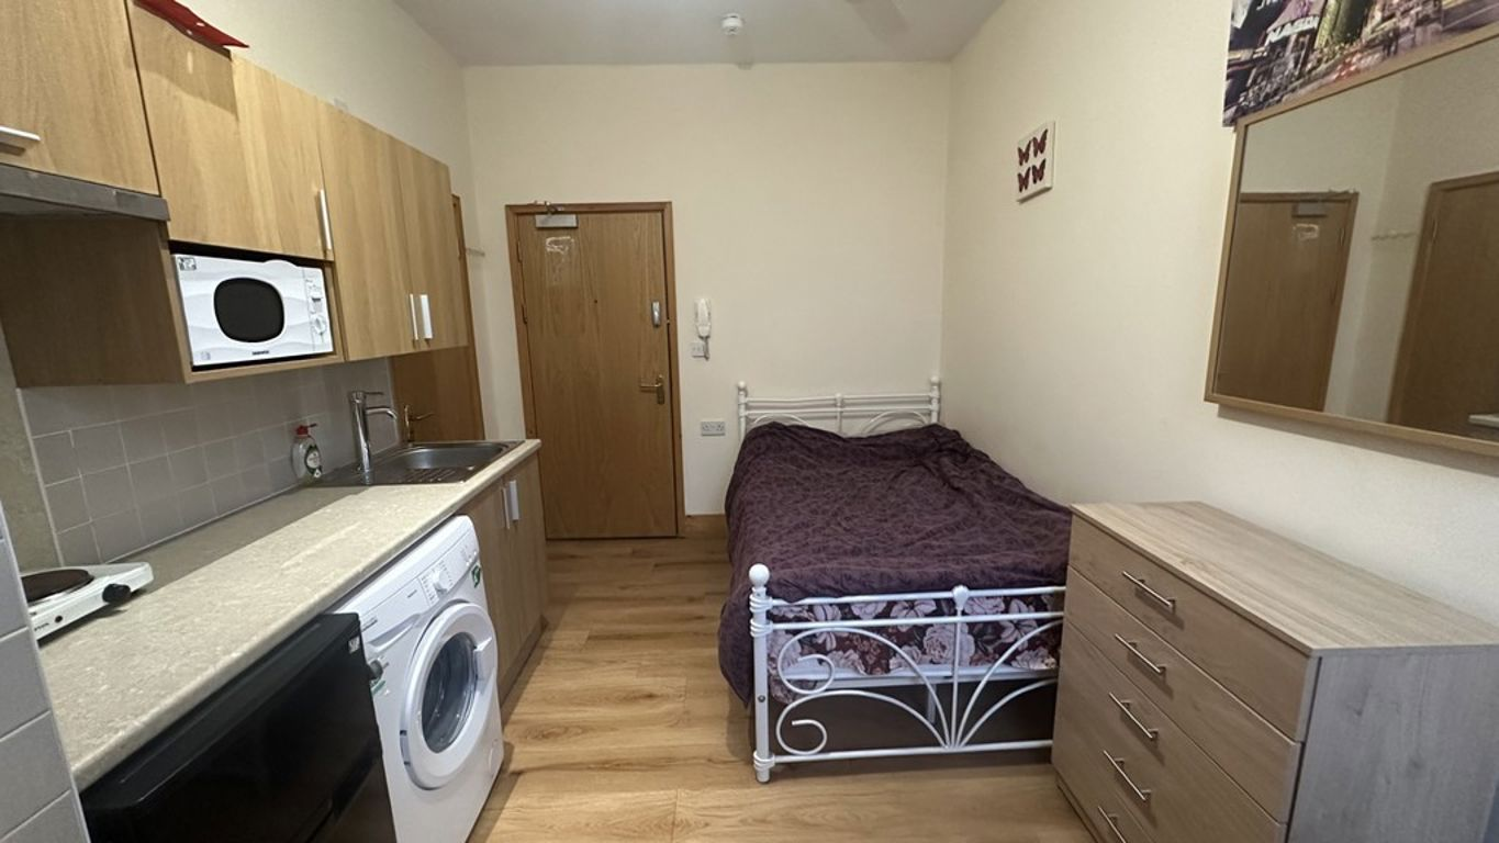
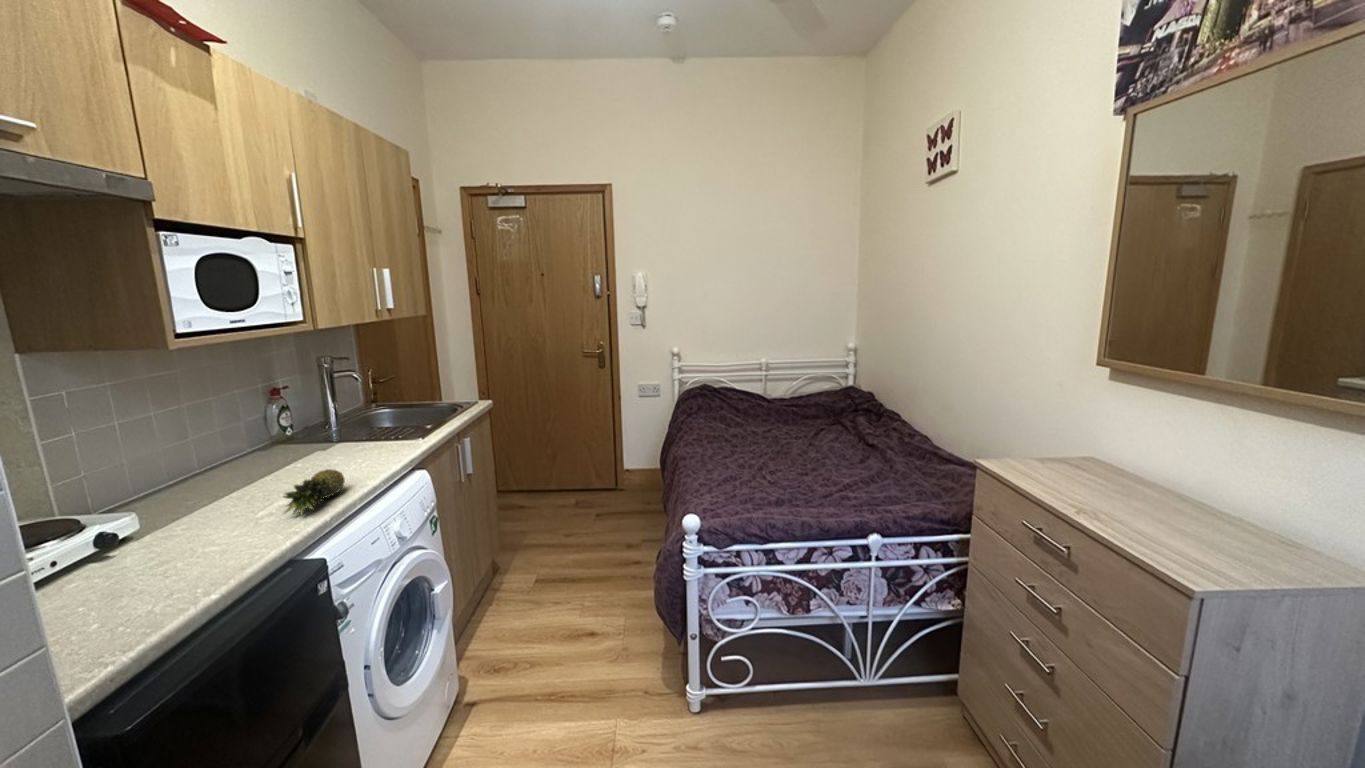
+ fruit (314, 489)
